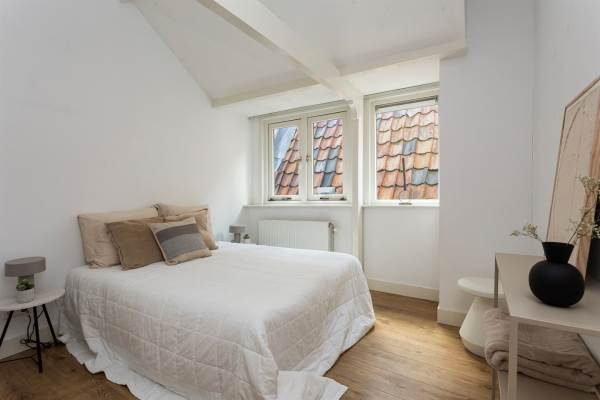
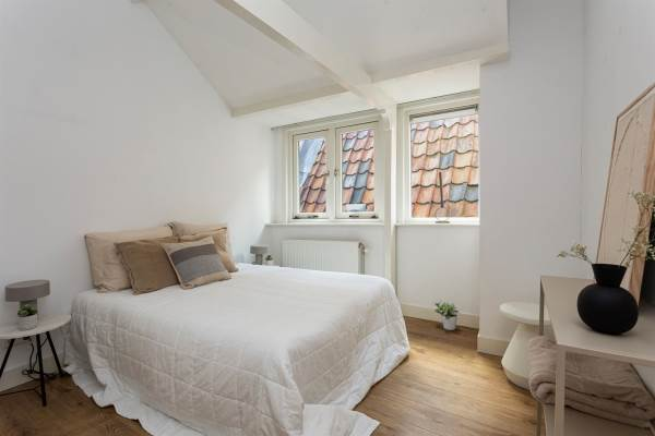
+ potted plant (445, 314)
